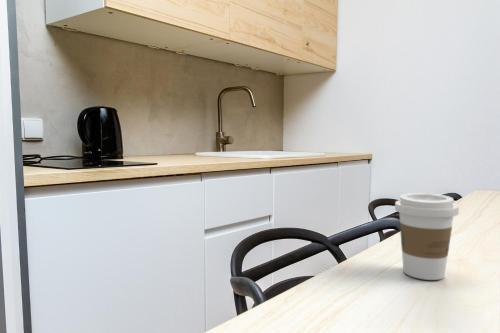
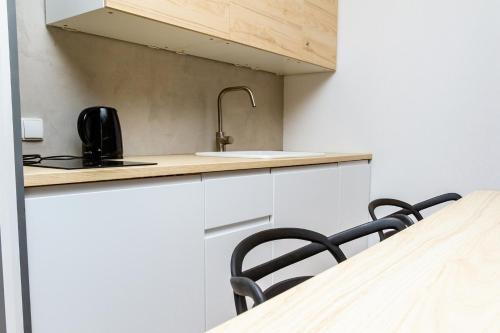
- coffee cup (424, 235)
